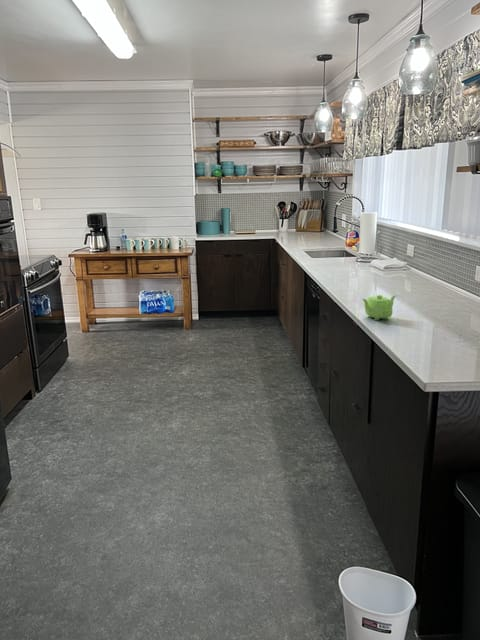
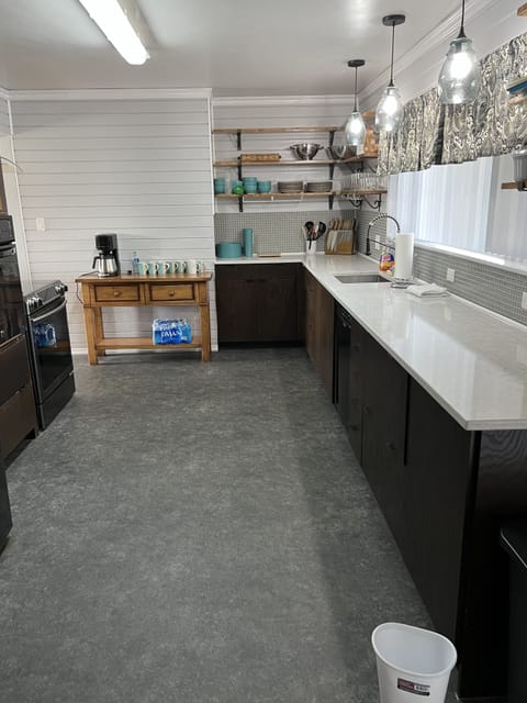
- teapot (380, 307)
